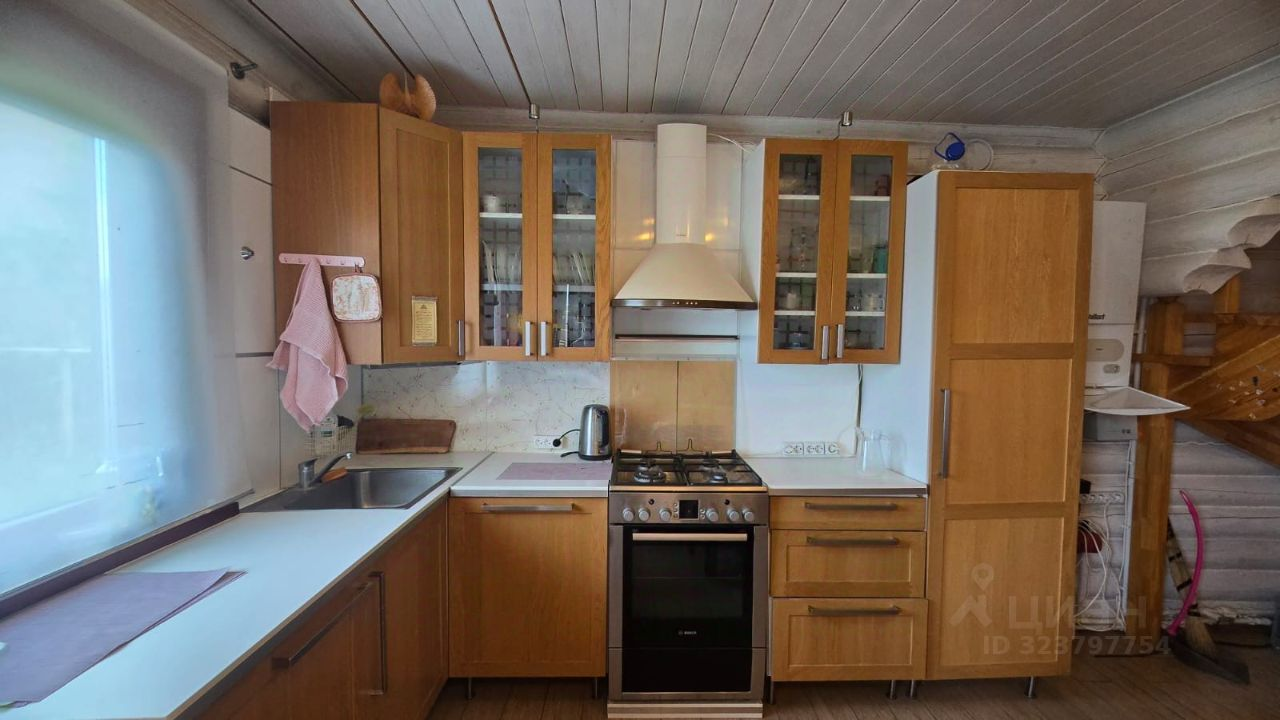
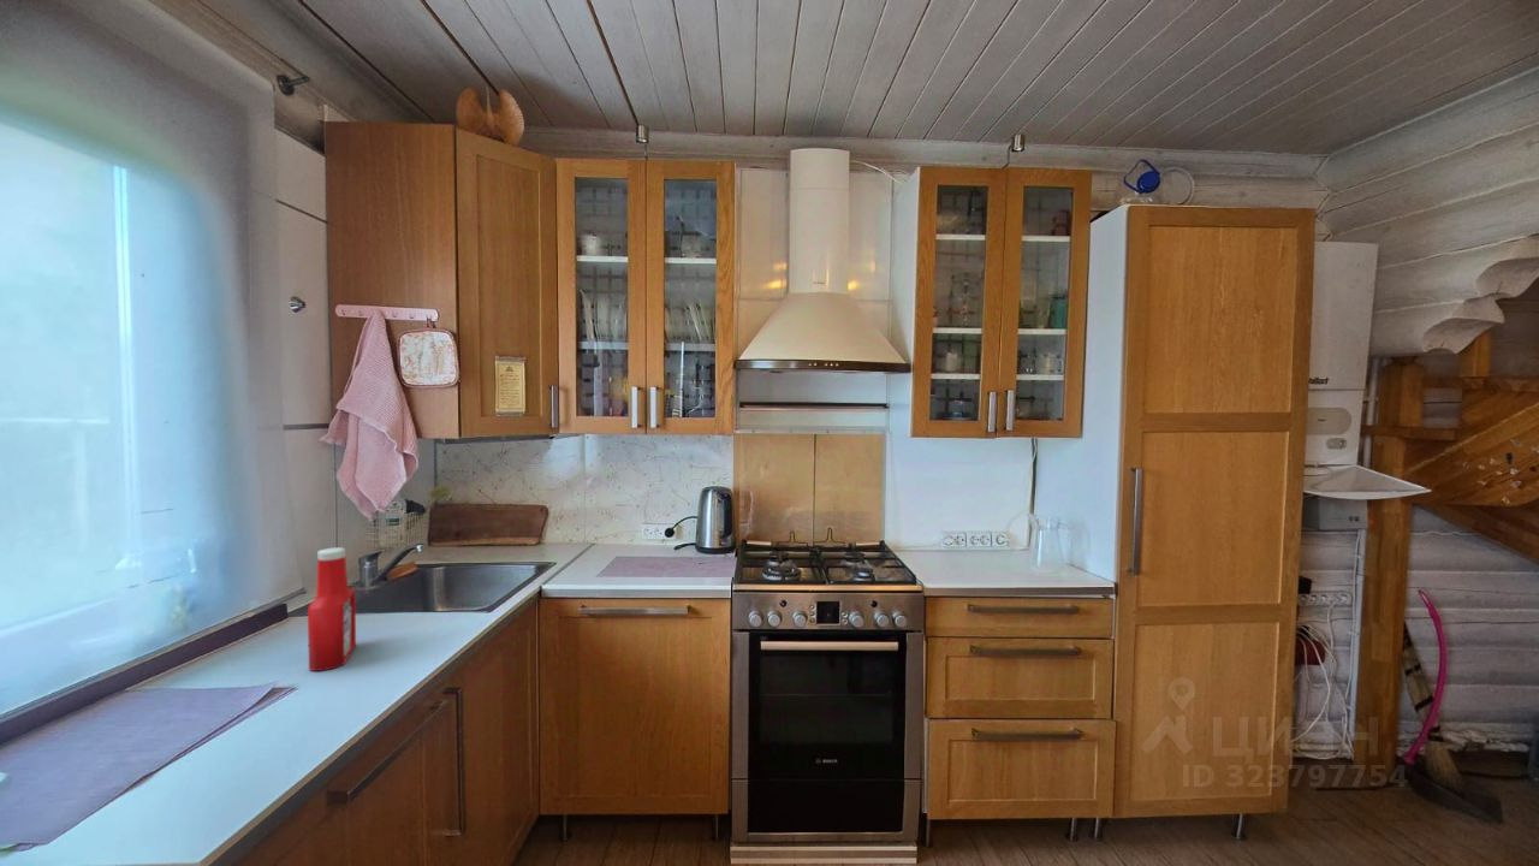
+ soap bottle (332, 604)
